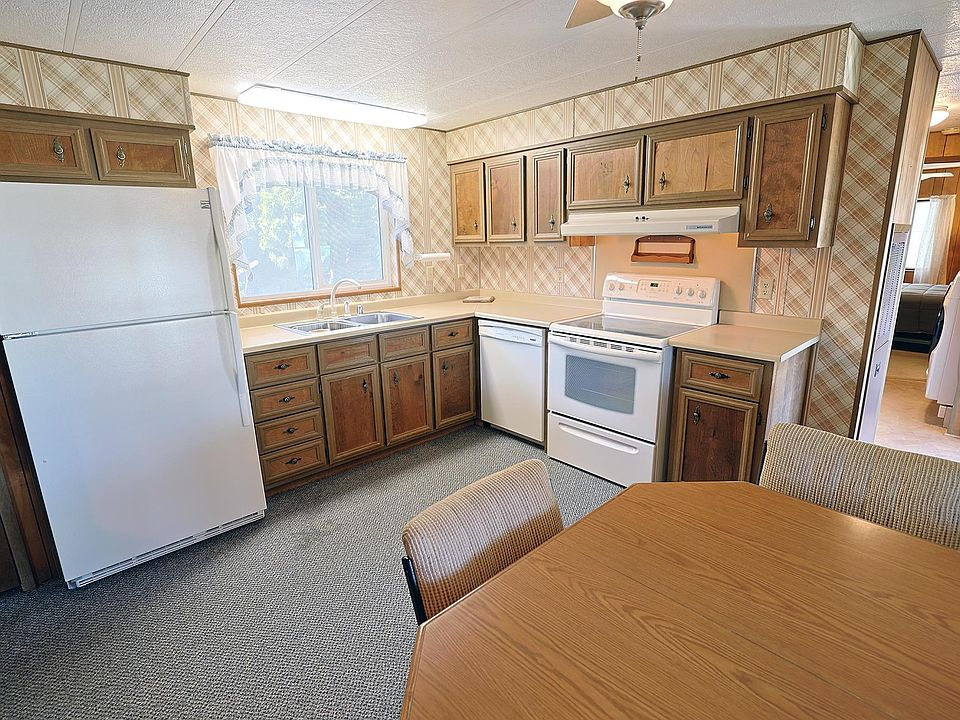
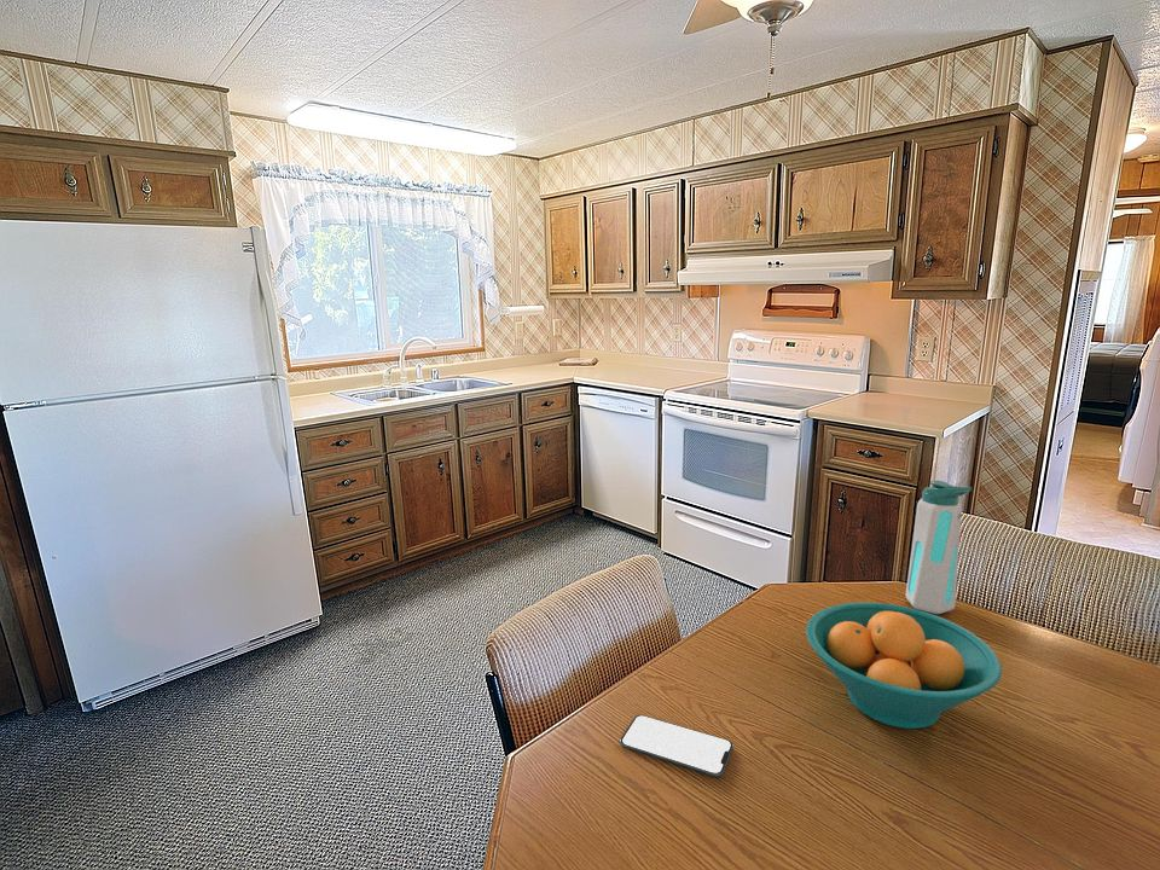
+ smartphone (675, 743)
+ fruit bowl (895, 659)
+ water bottle (938, 545)
